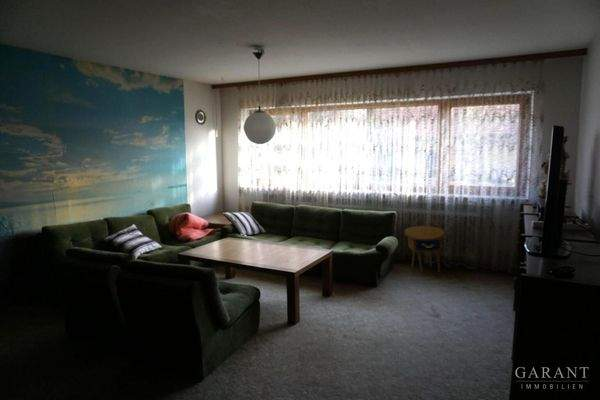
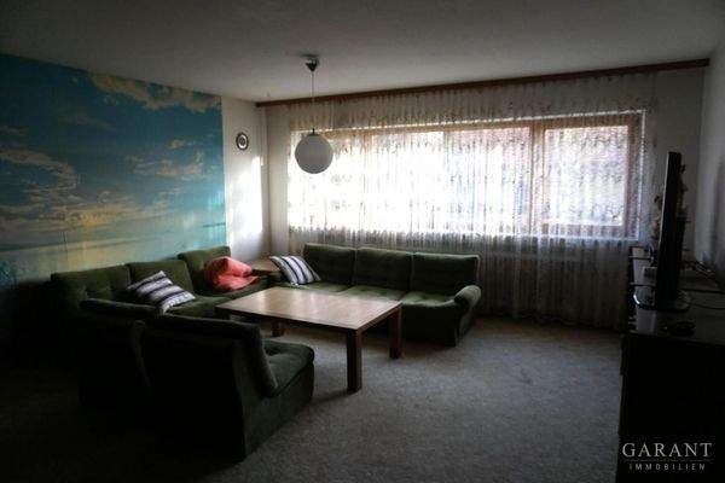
- side table (423, 249)
